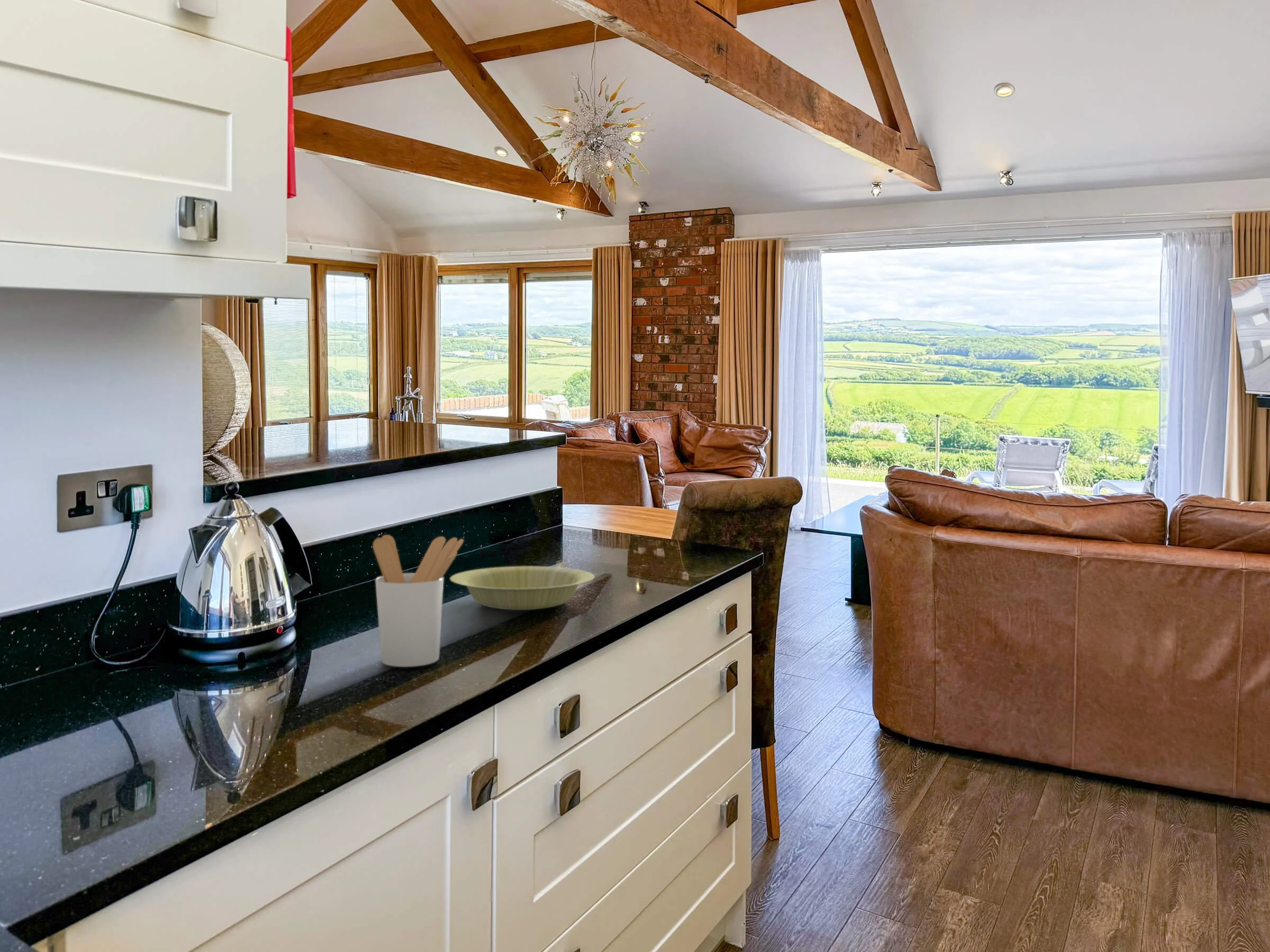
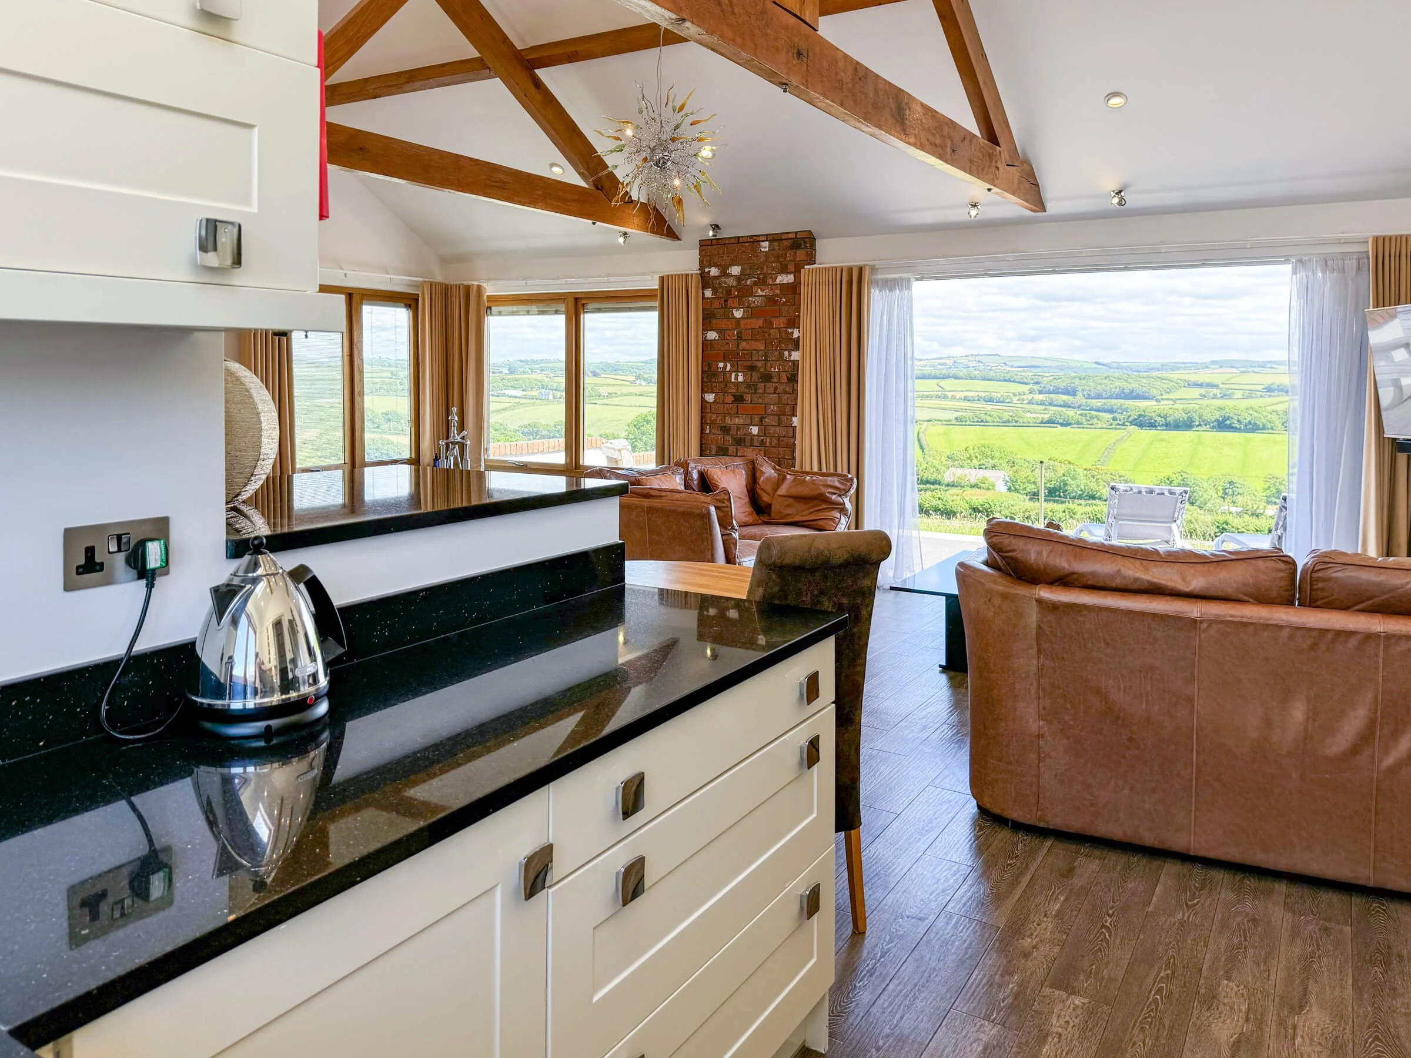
- utensil holder (422, 596)
- bowl (523, 590)
